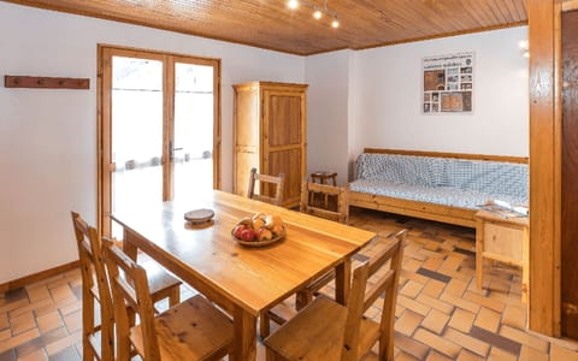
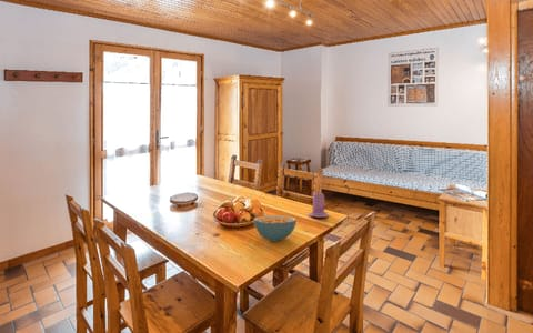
+ cereal bowl (274, 229)
+ candle (318, 202)
